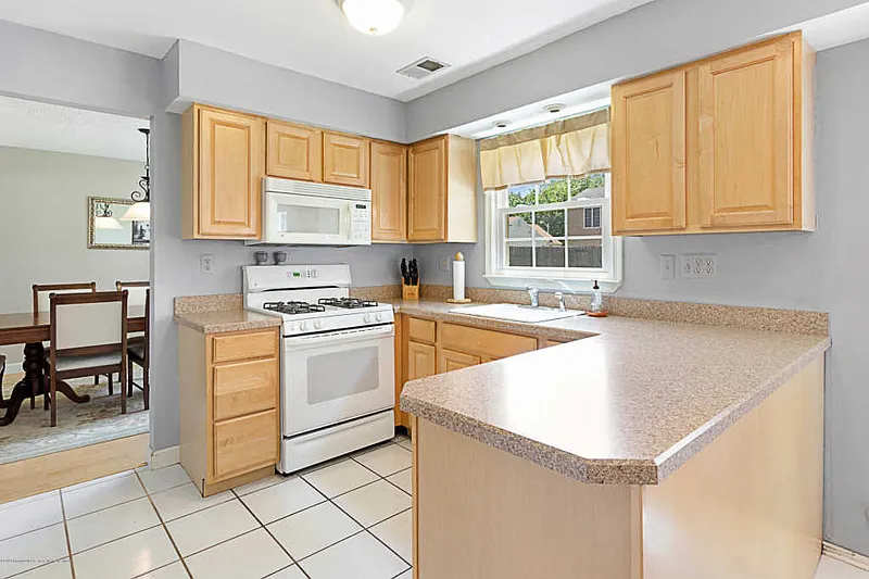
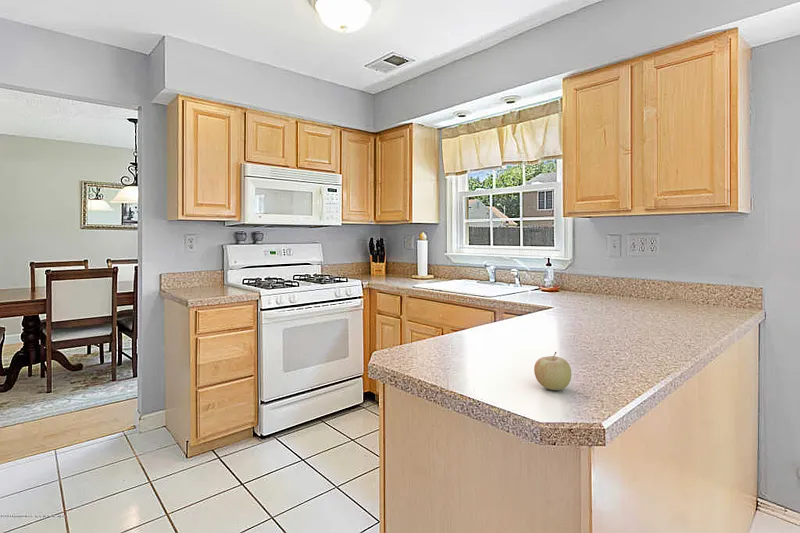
+ fruit (552, 369)
